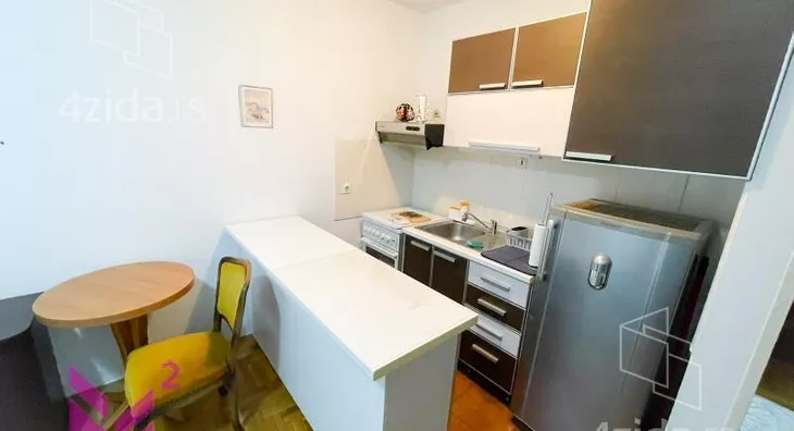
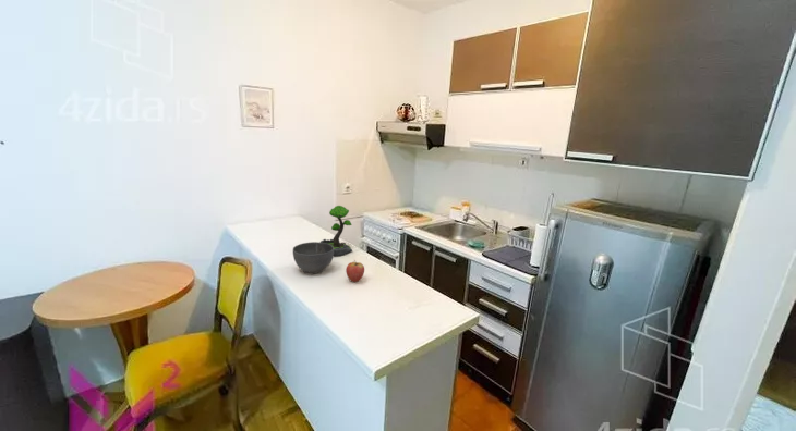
+ plant (336, 229)
+ bowl (313, 258)
+ fruit (354, 270)
